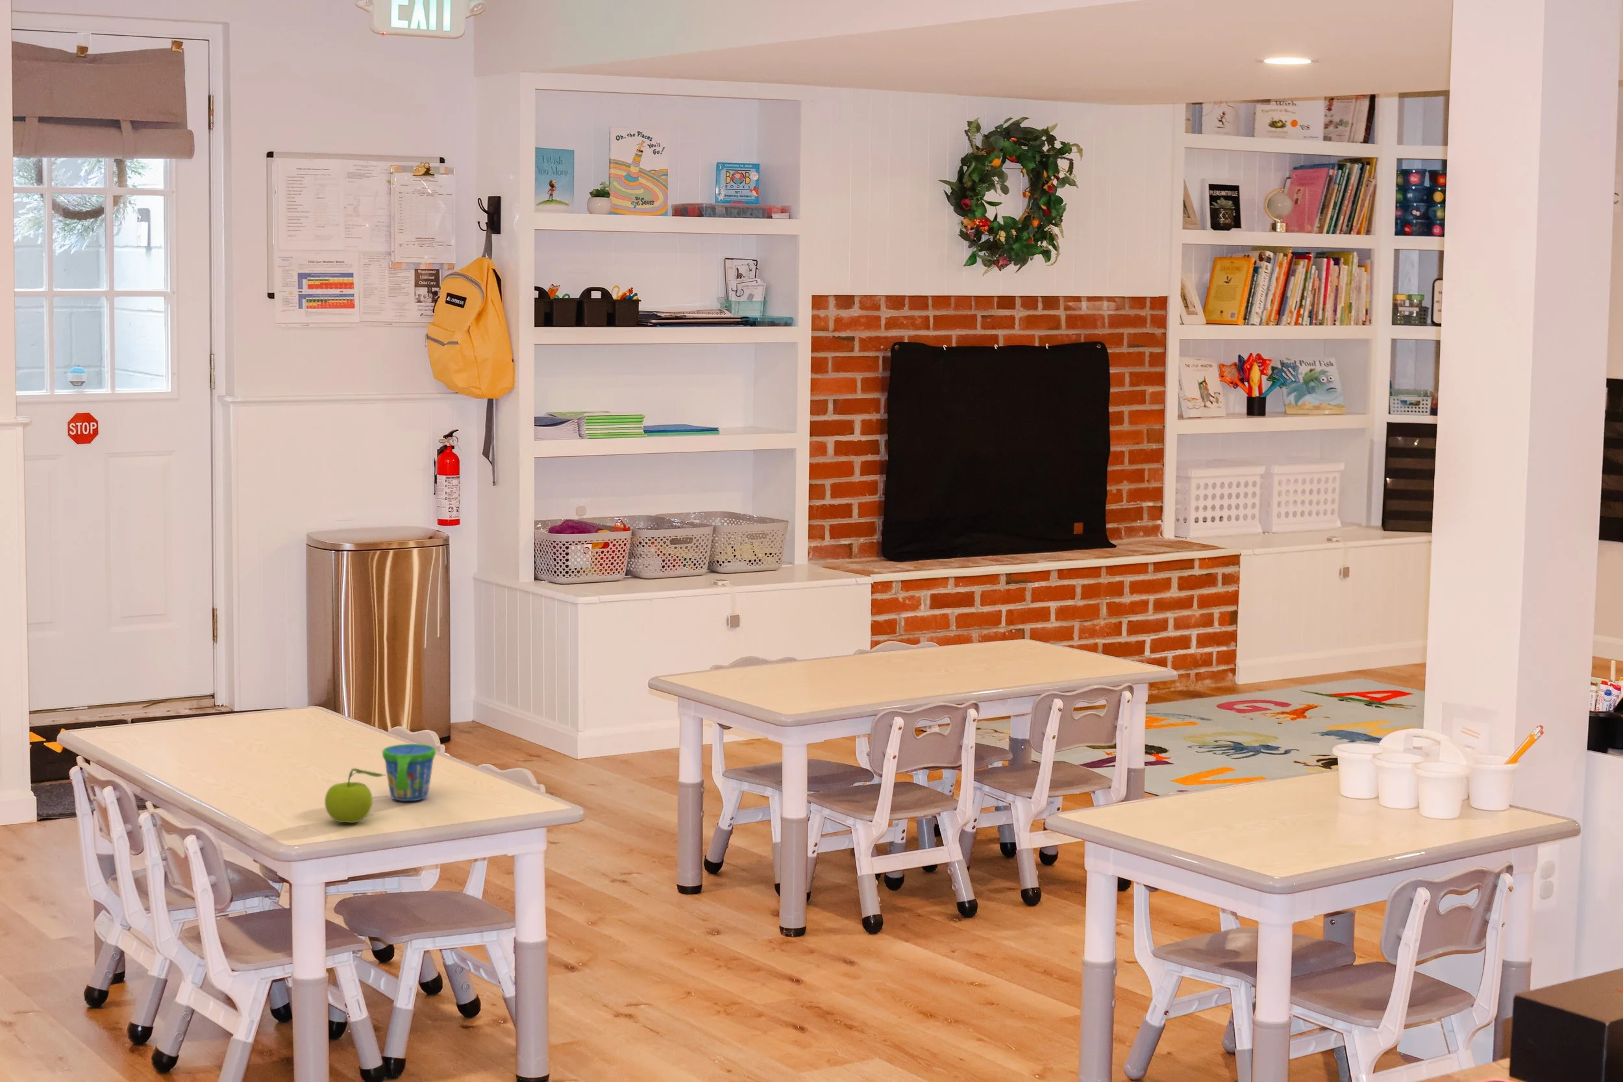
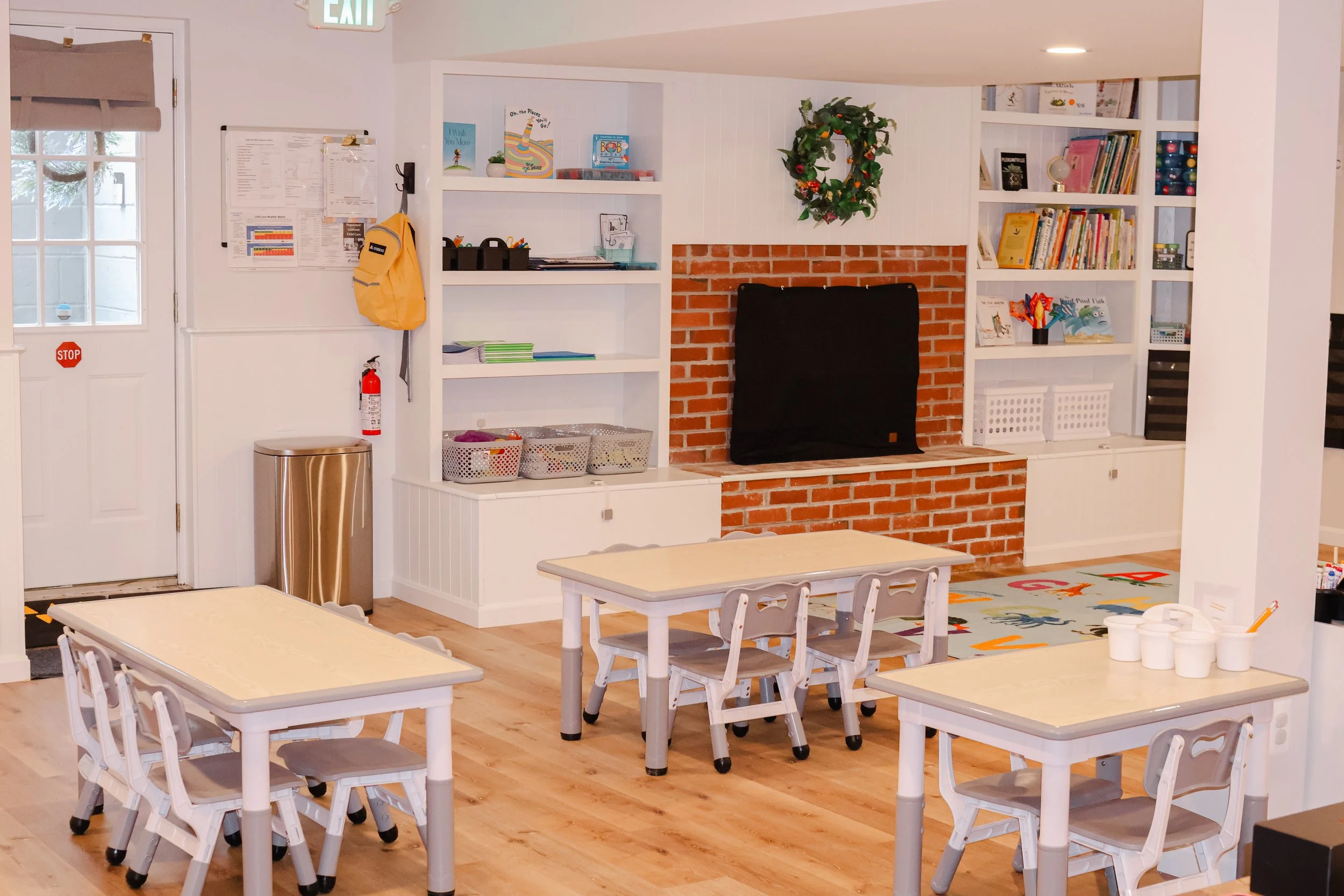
- snack cup (409, 773)
- fruit (357, 795)
